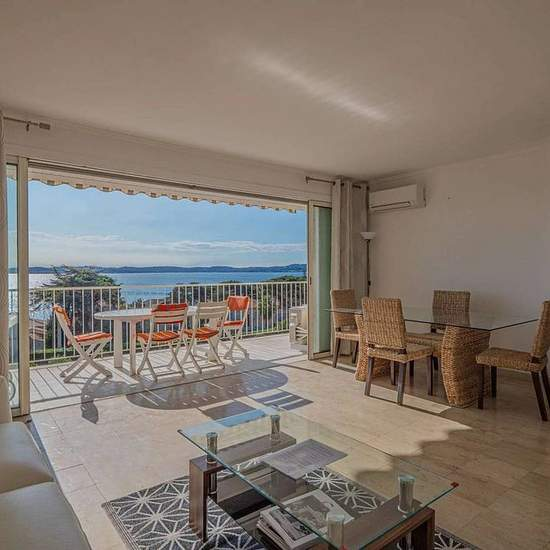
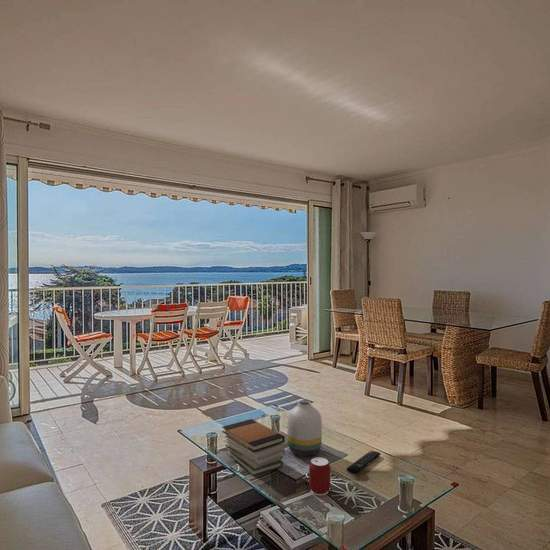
+ remote control (364, 461)
+ book stack (253, 445)
+ can (319, 476)
+ vase (304, 427)
